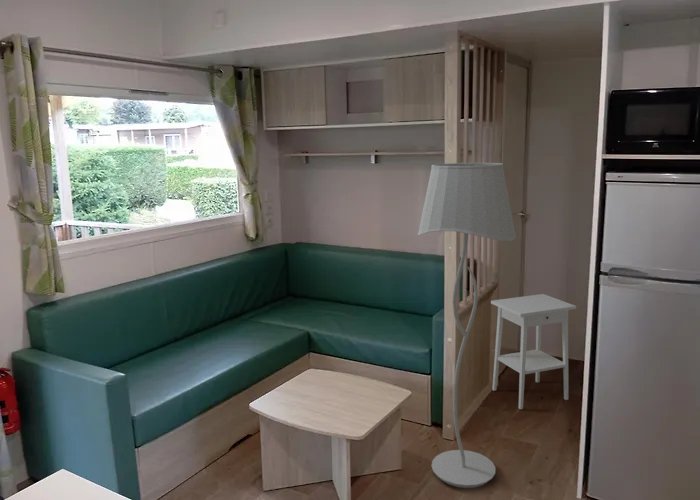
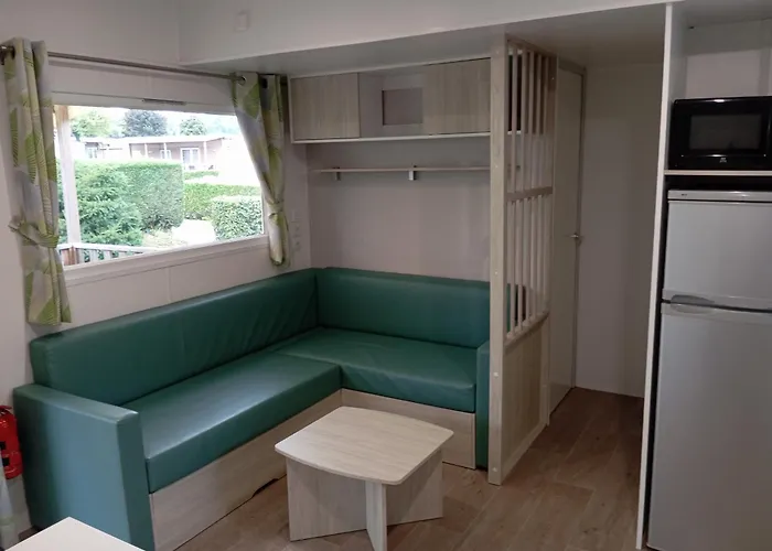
- side table (531, 350)
- floor lamp (467, 326)
